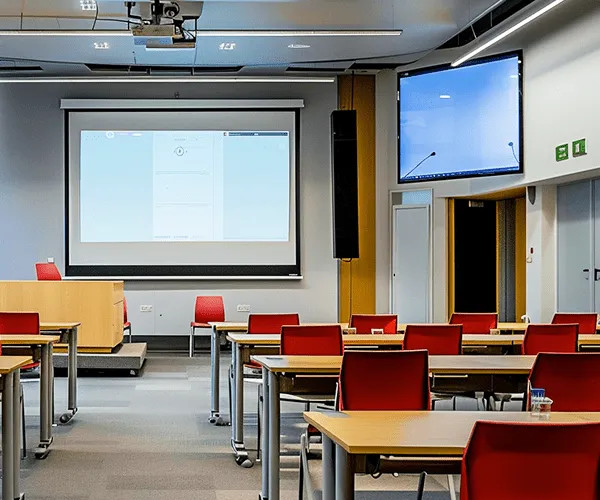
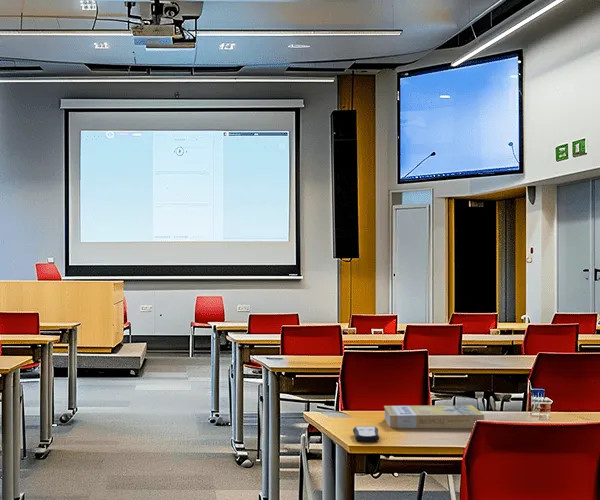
+ remote control (366, 434)
+ book (432, 416)
